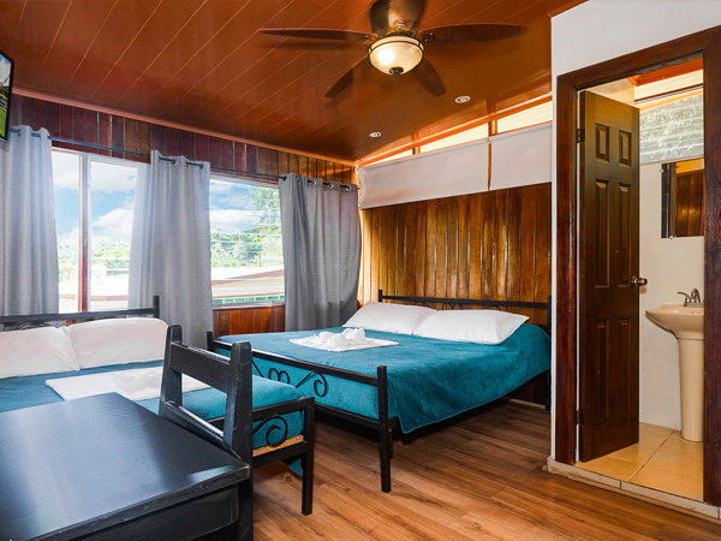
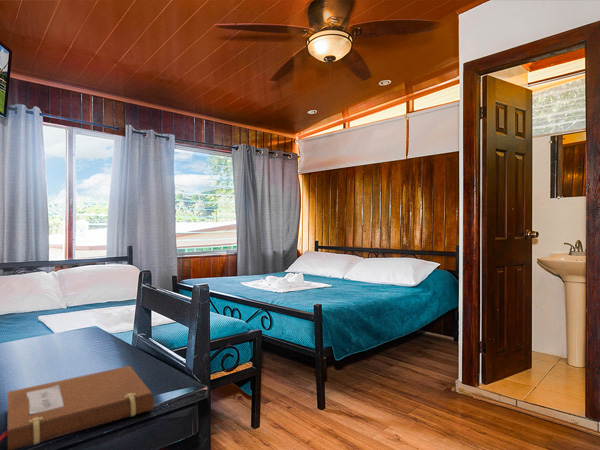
+ notebook (76, 402)
